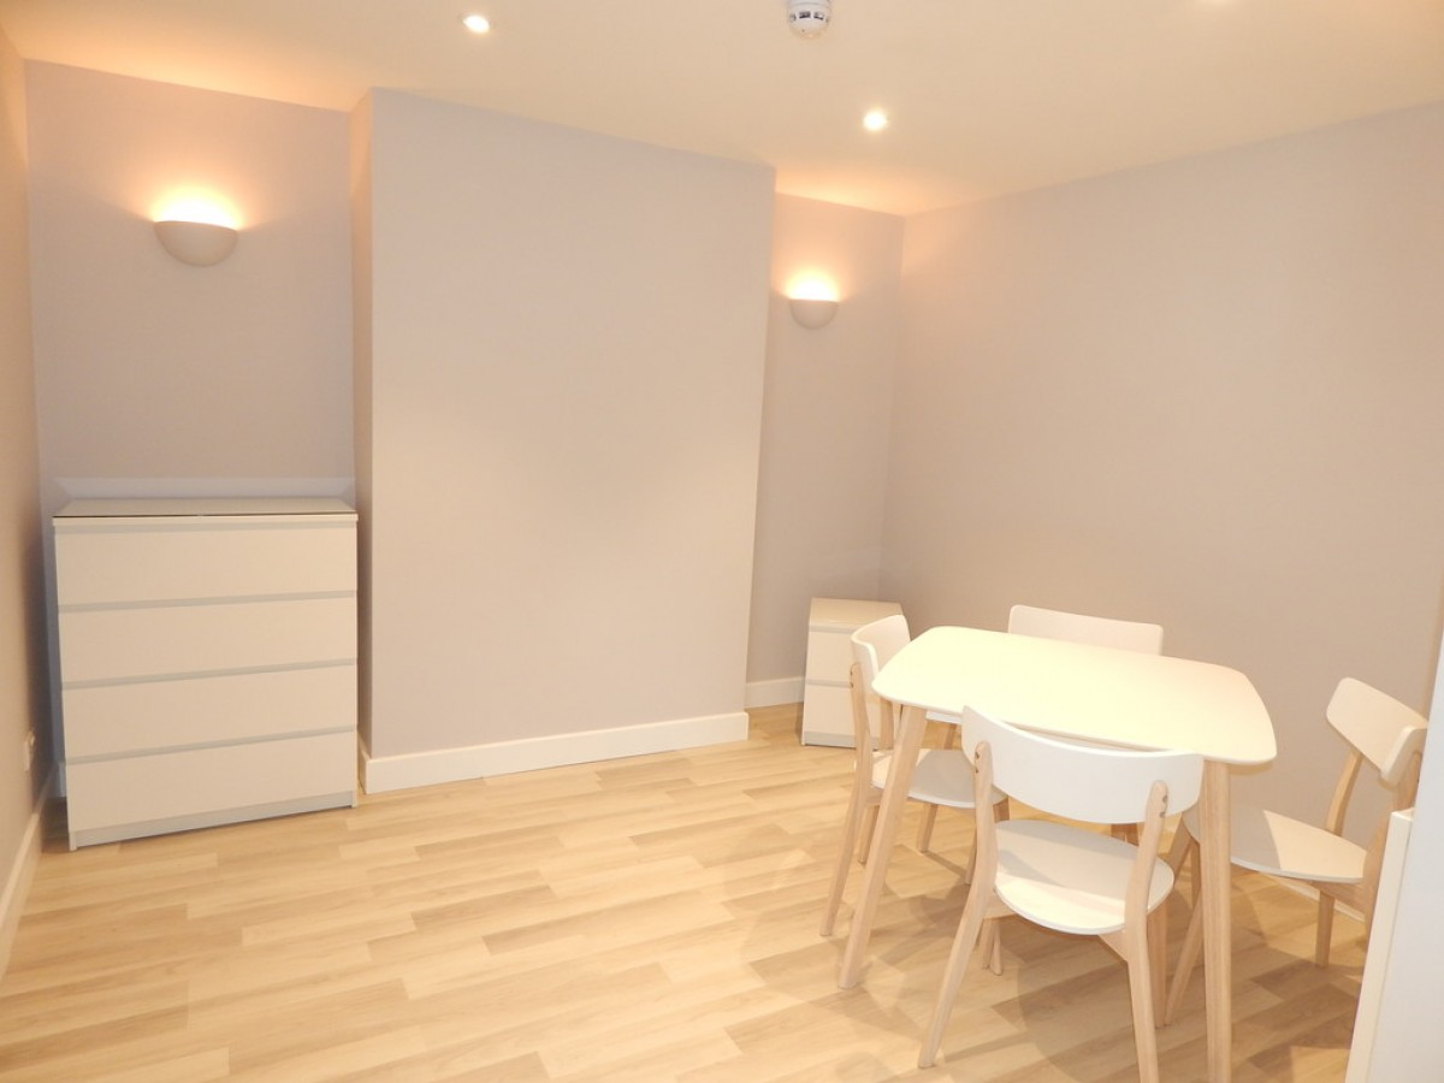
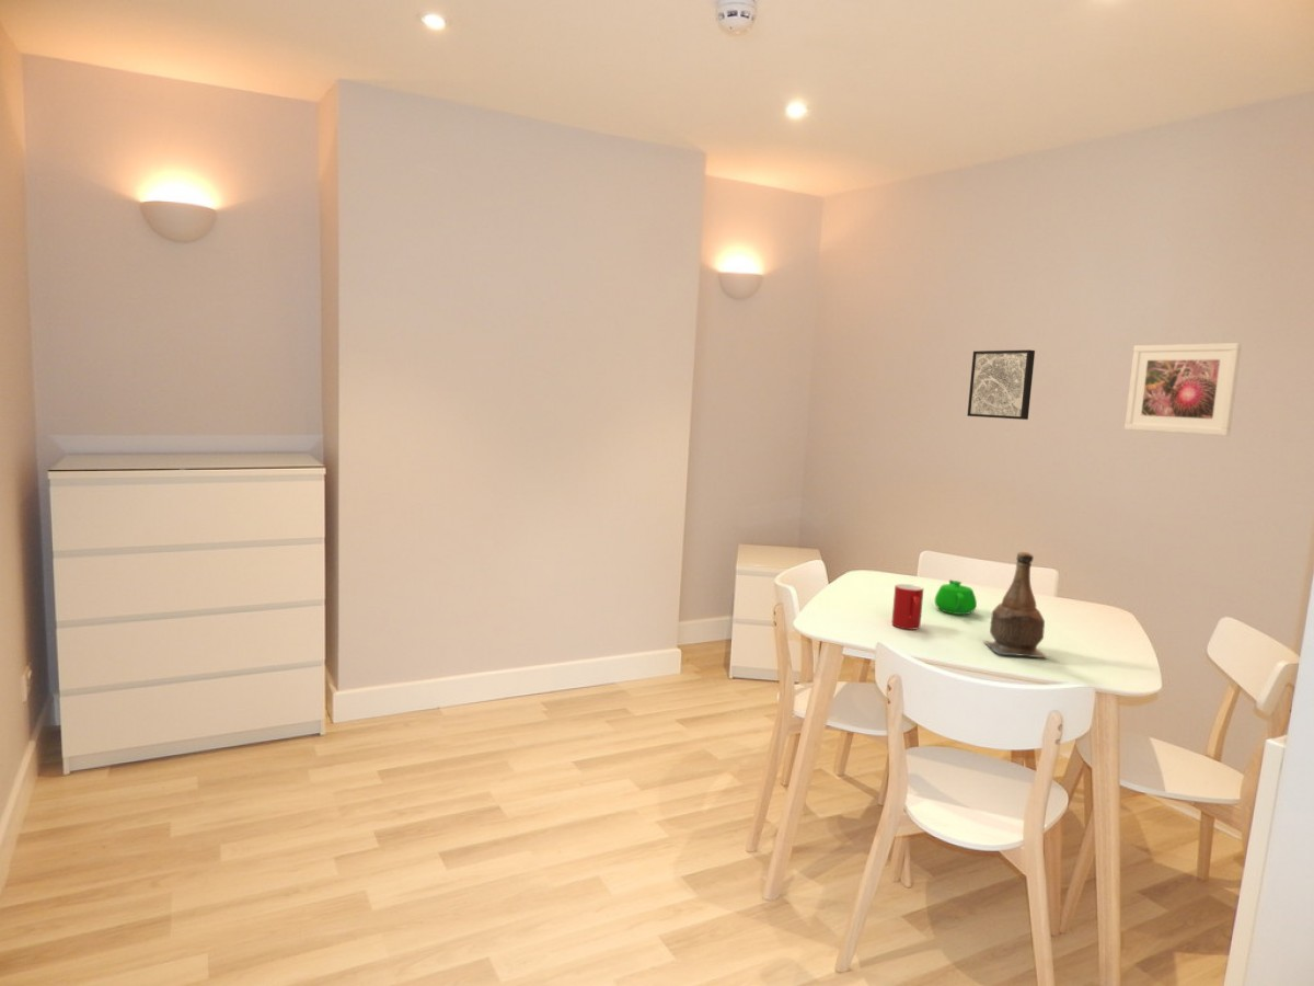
+ cup (908, 607)
+ wall art (1000, 383)
+ teapot (955, 596)
+ bottle (1019, 601)
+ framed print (1179, 388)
